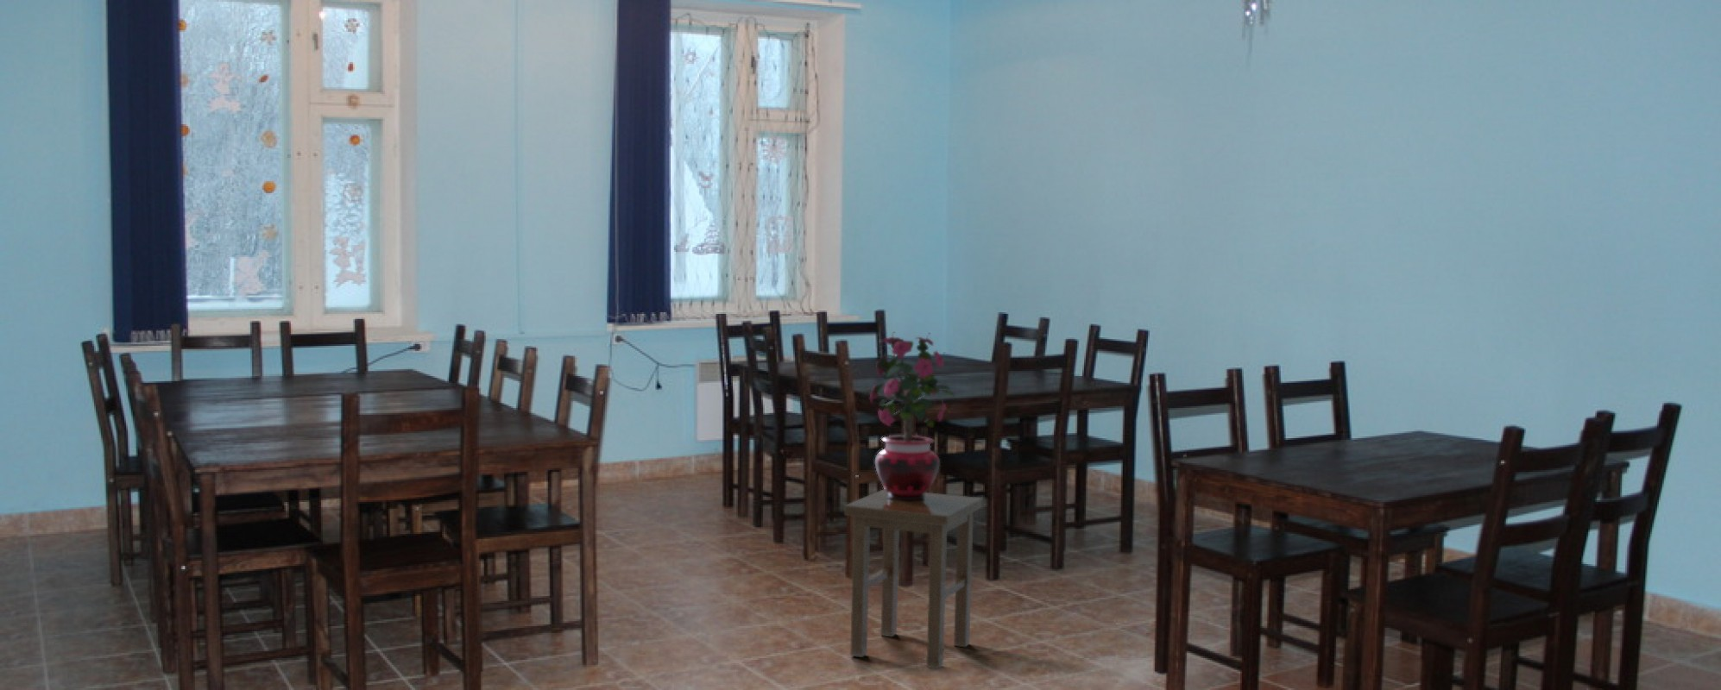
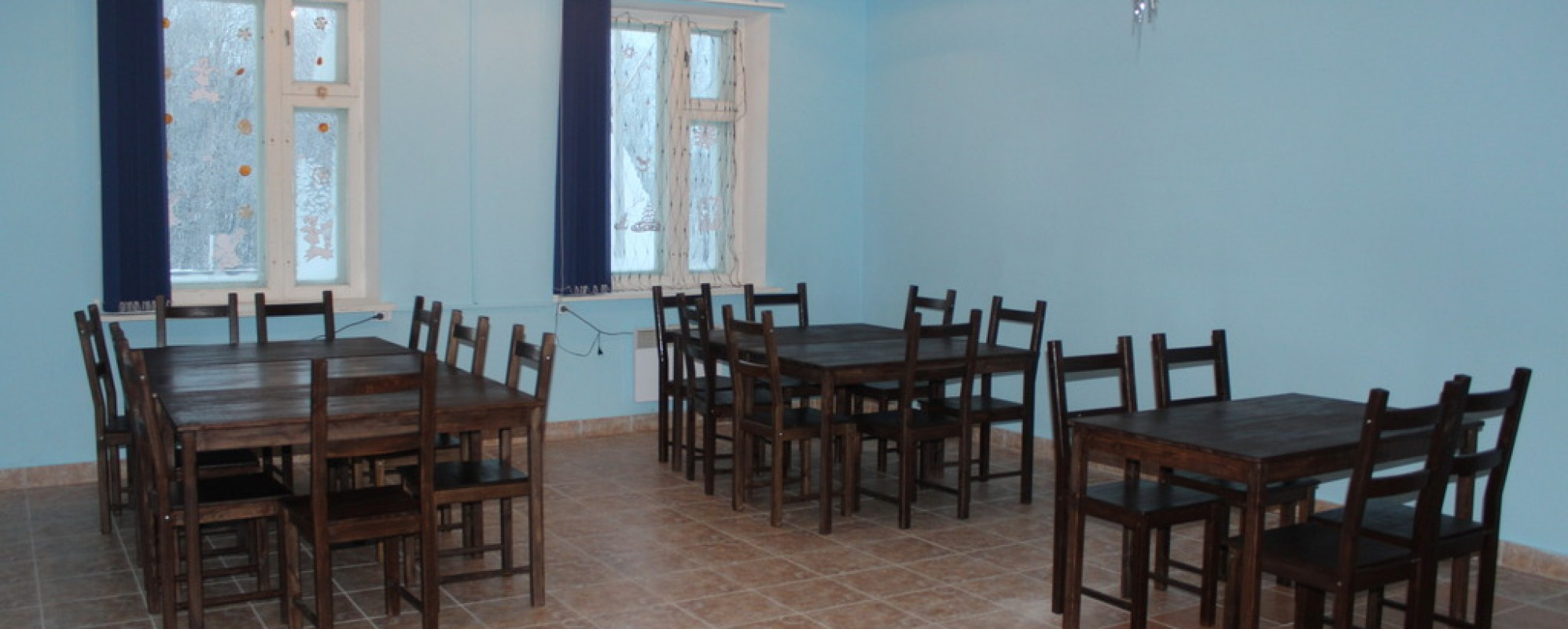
- stool (898, 574)
- potted flower (911, 415)
